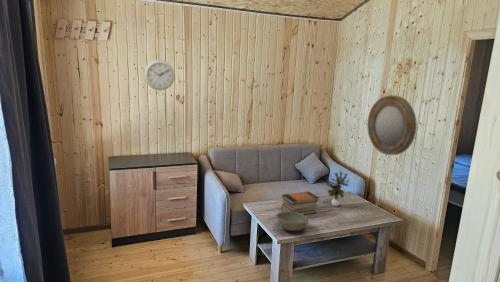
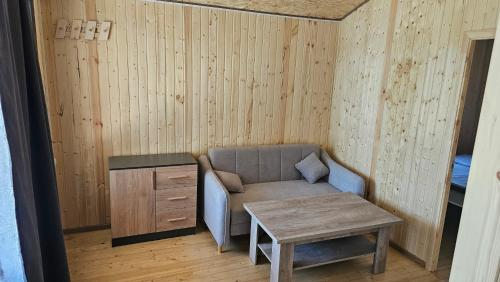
- home mirror (389, 125)
- wall clock (159, 75)
- bowl (291, 222)
- book stack (300, 203)
- potted plant (339, 188)
